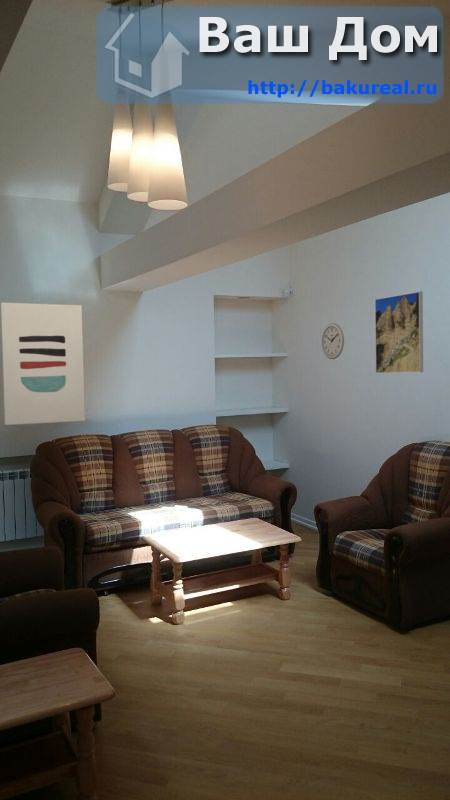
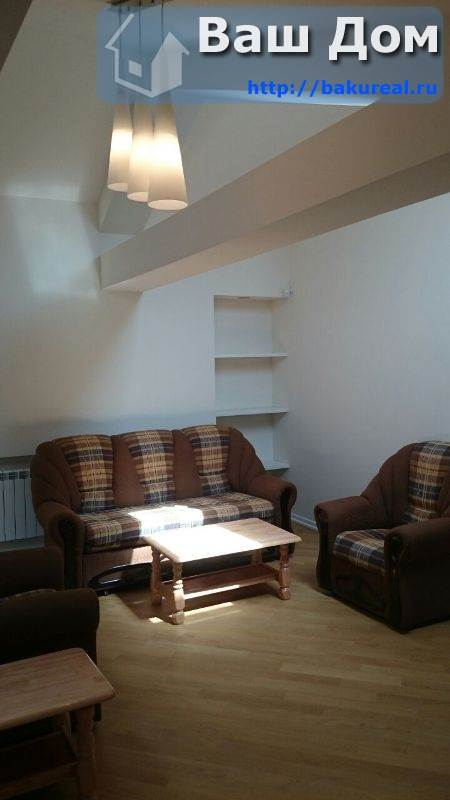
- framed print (398, 334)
- wall art (43, 363)
- wall clock (331, 341)
